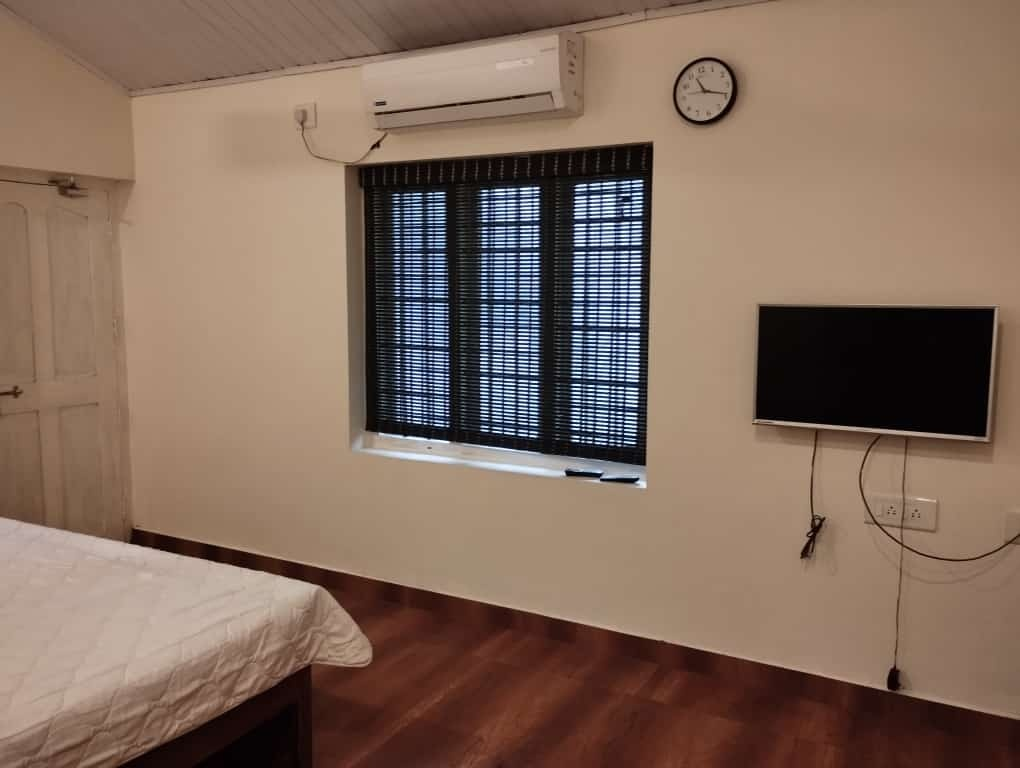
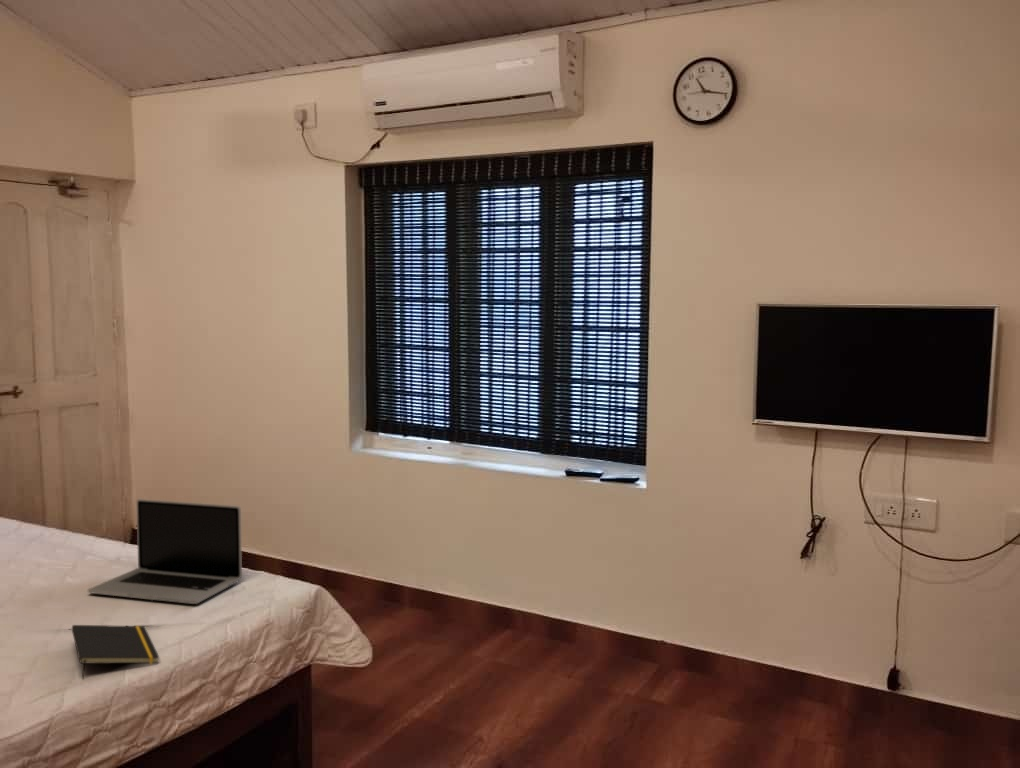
+ laptop (165, 549)
+ notepad (114, 643)
